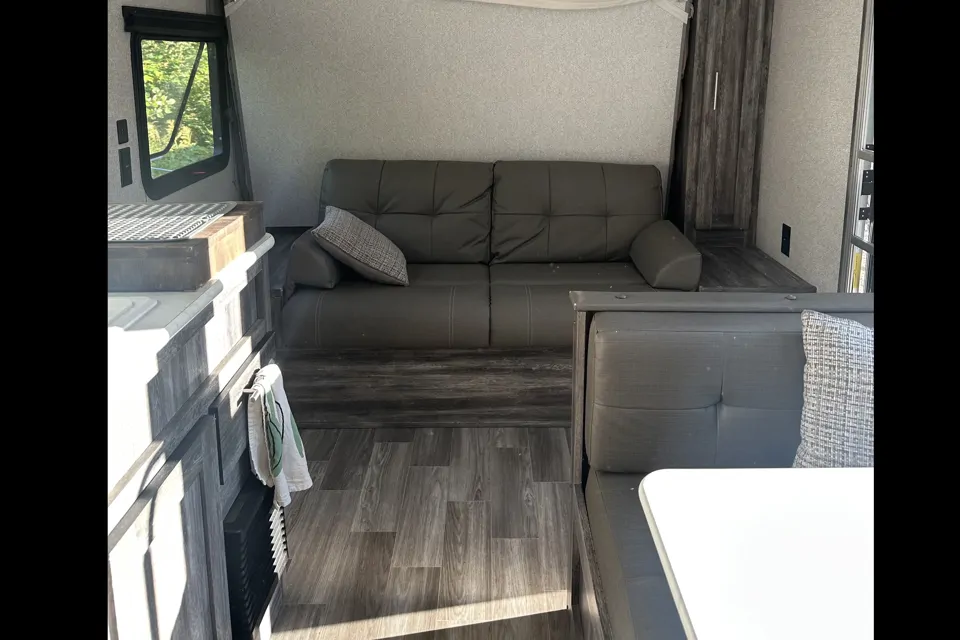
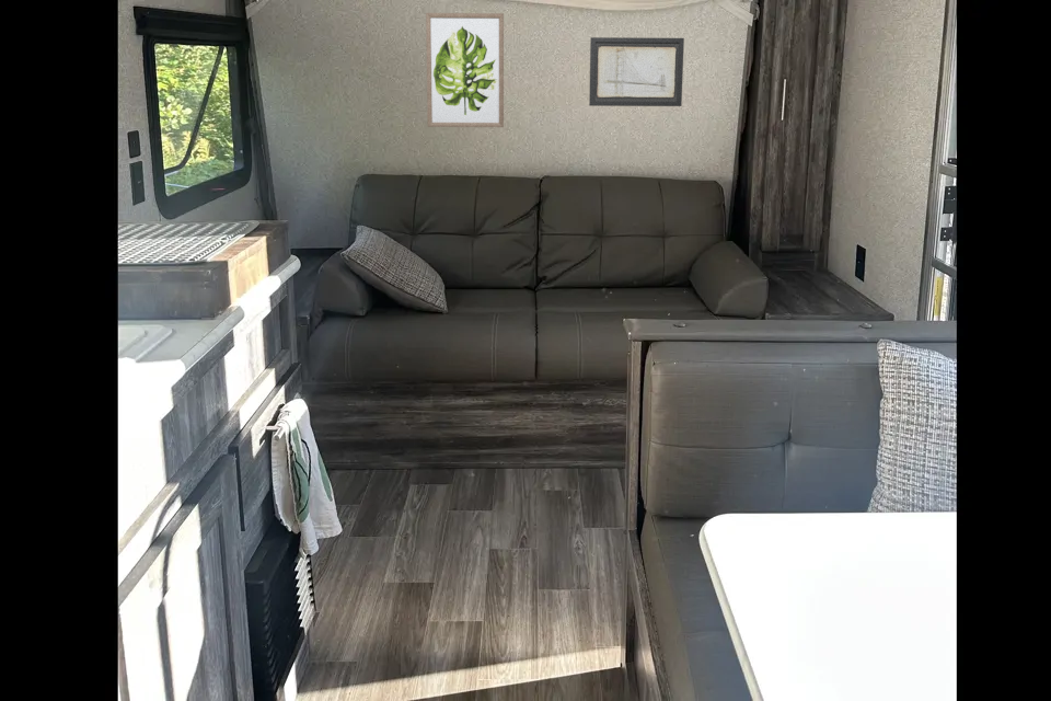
+ wall art (636, 71)
+ wall art (465, 70)
